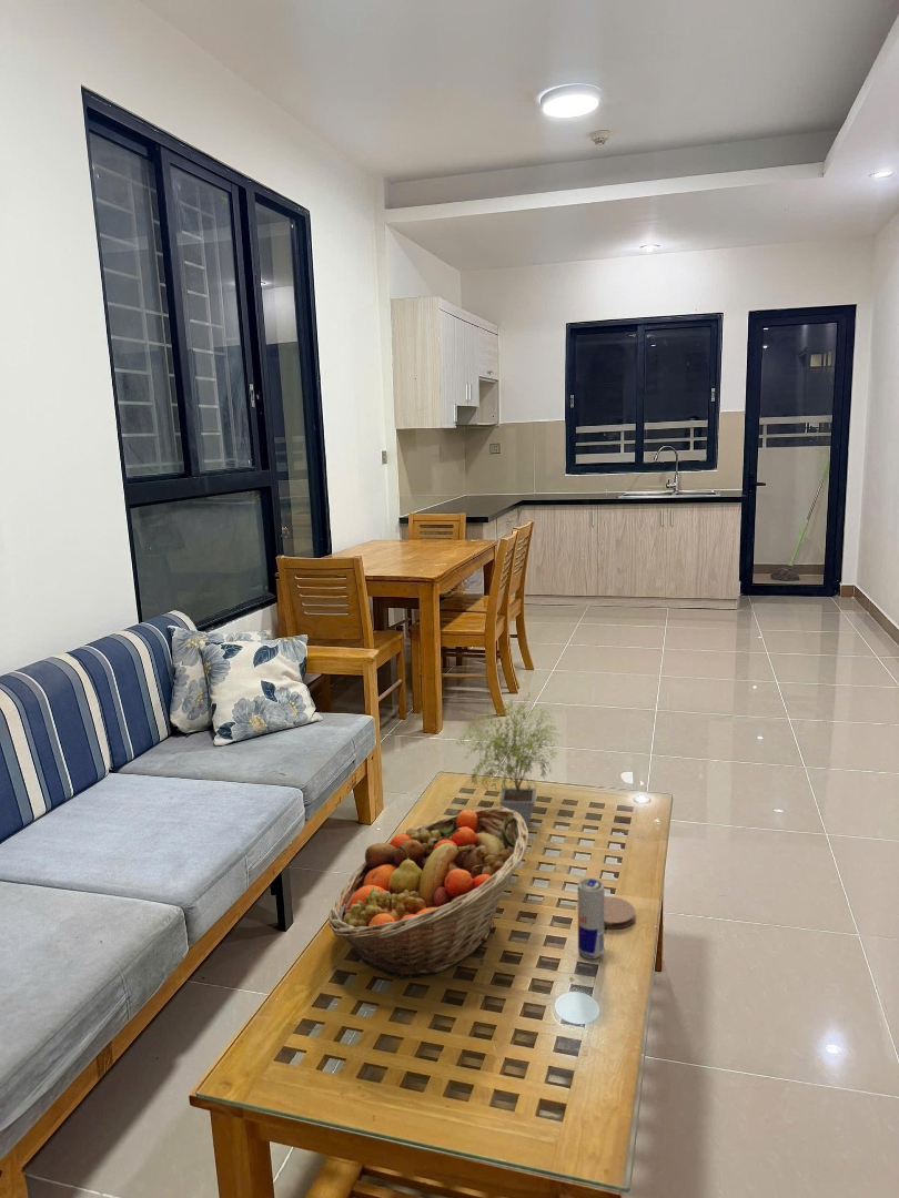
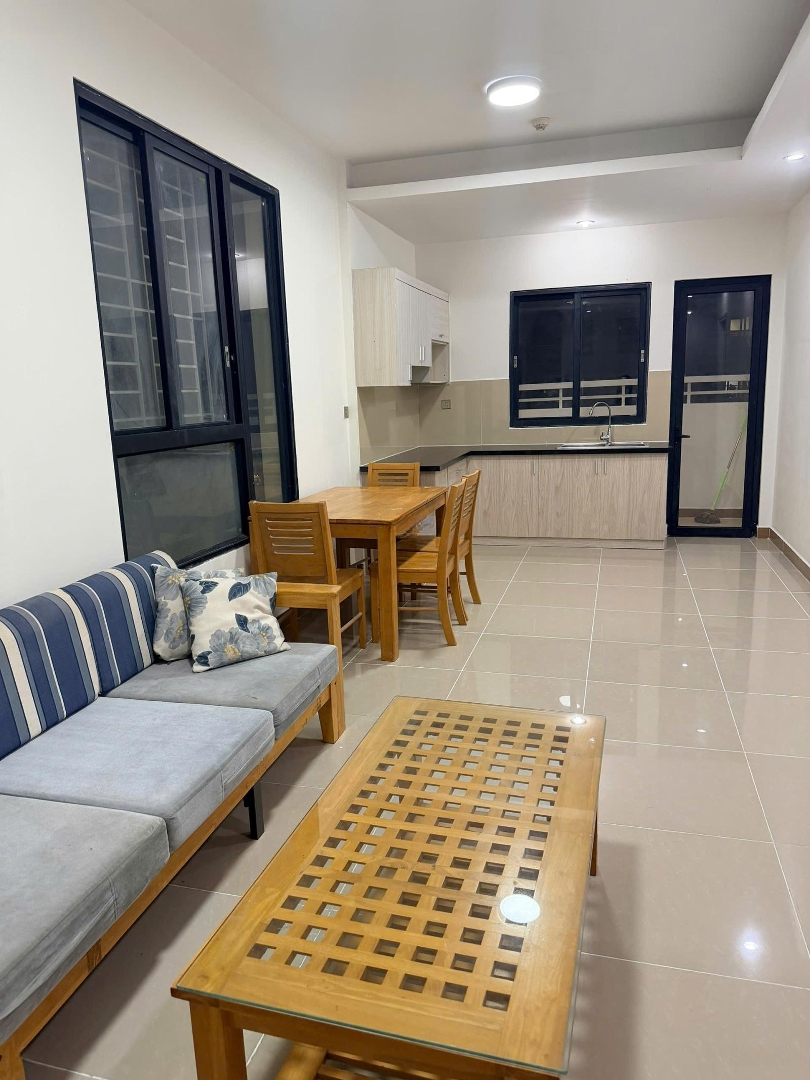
- fruit basket (432, 883)
- potted plant (509, 757)
- coaster (610, 912)
- beverage can (590, 918)
